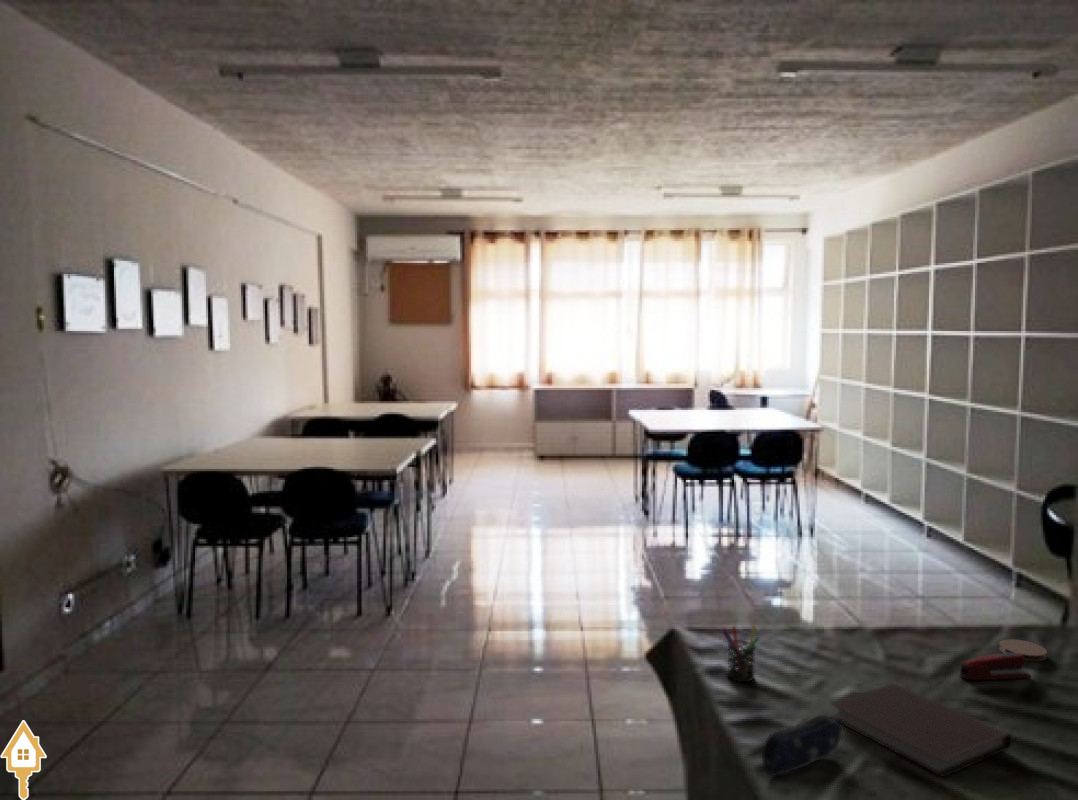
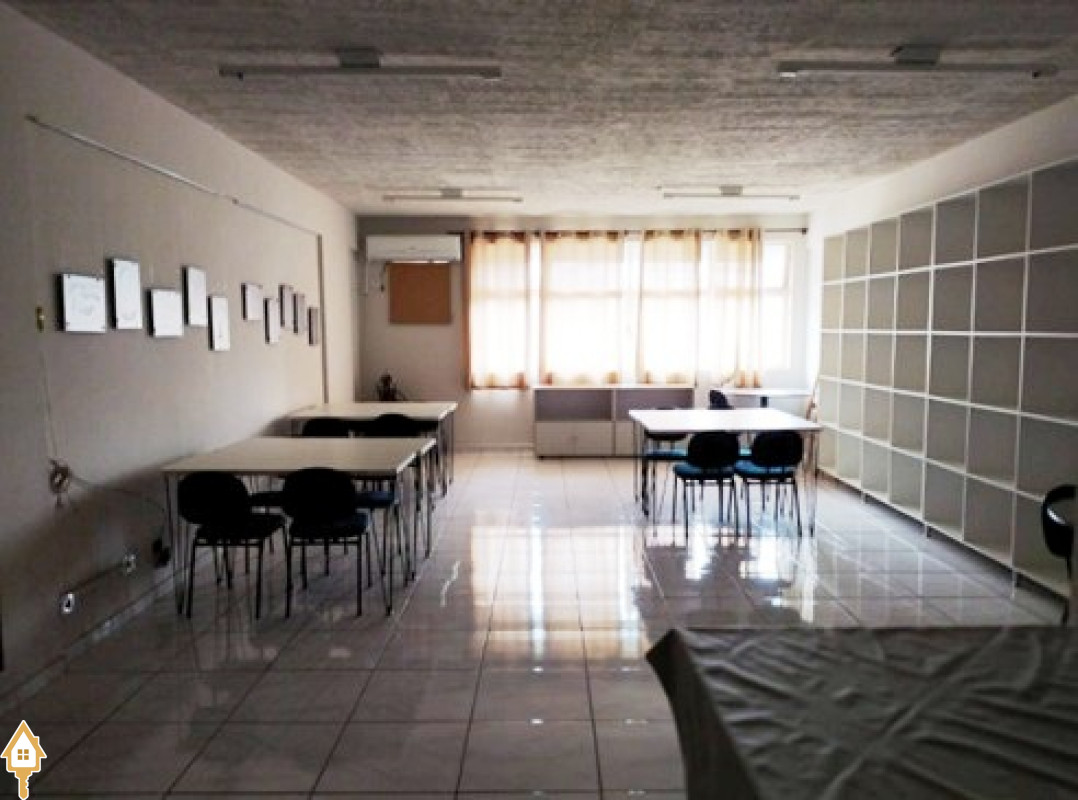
- pen holder (743, 651)
- notebook (916, 724)
- pencil case (802, 744)
- coaster (1022, 650)
- stapler (995, 665)
